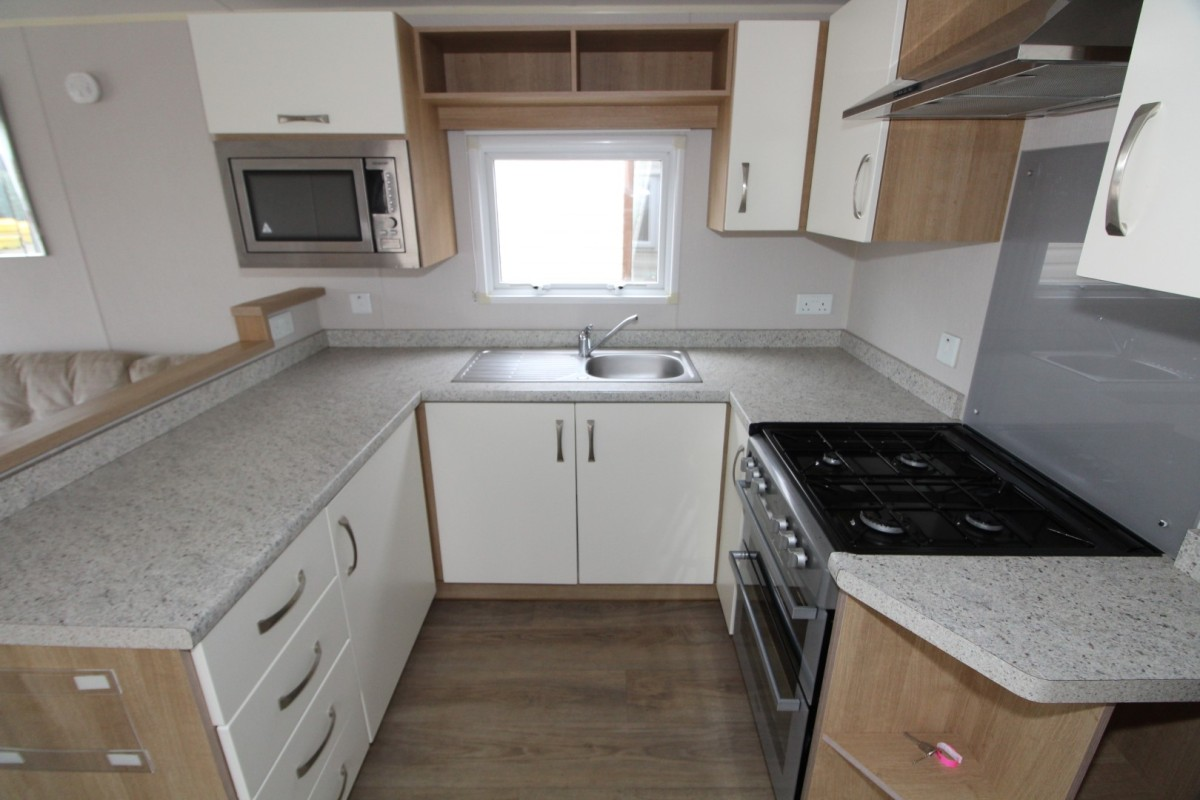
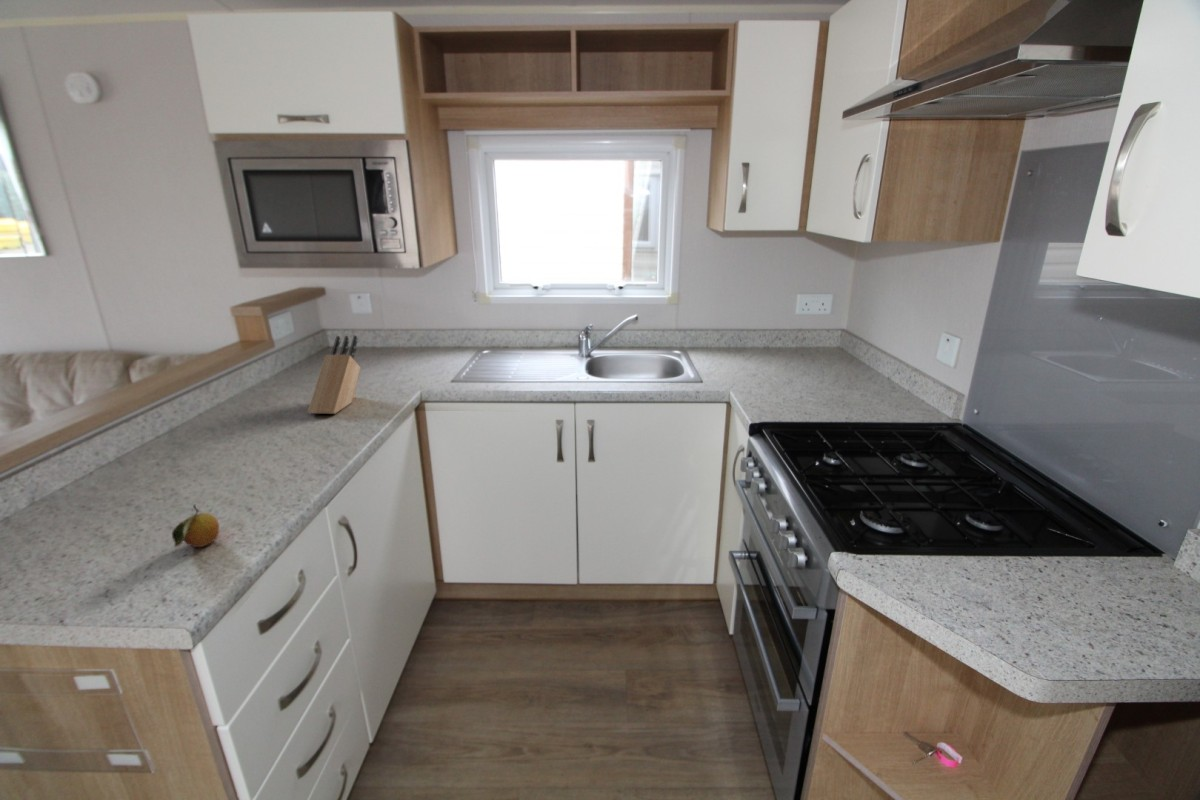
+ fruit (191, 529)
+ knife block (335, 372)
